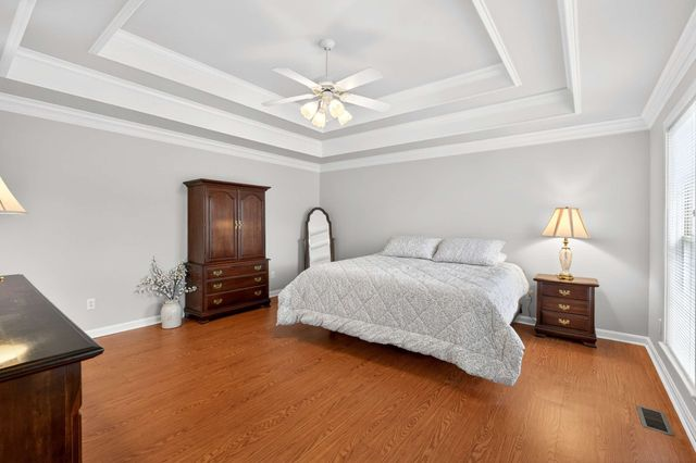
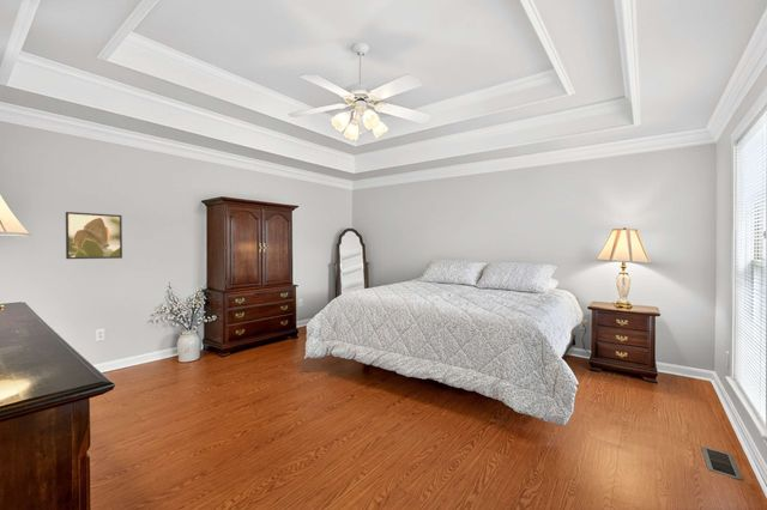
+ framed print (95, 236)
